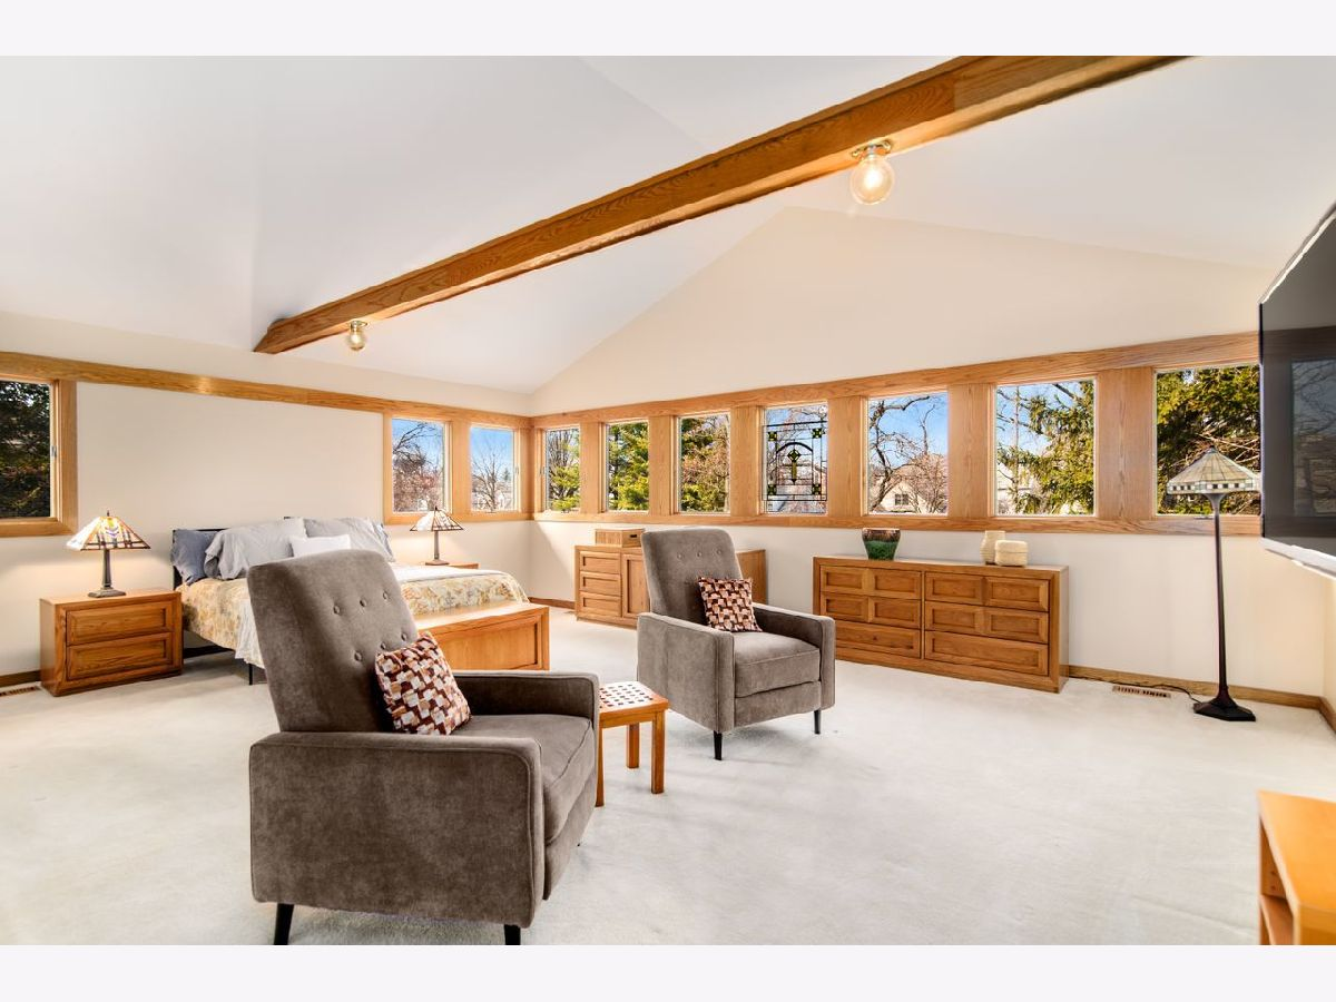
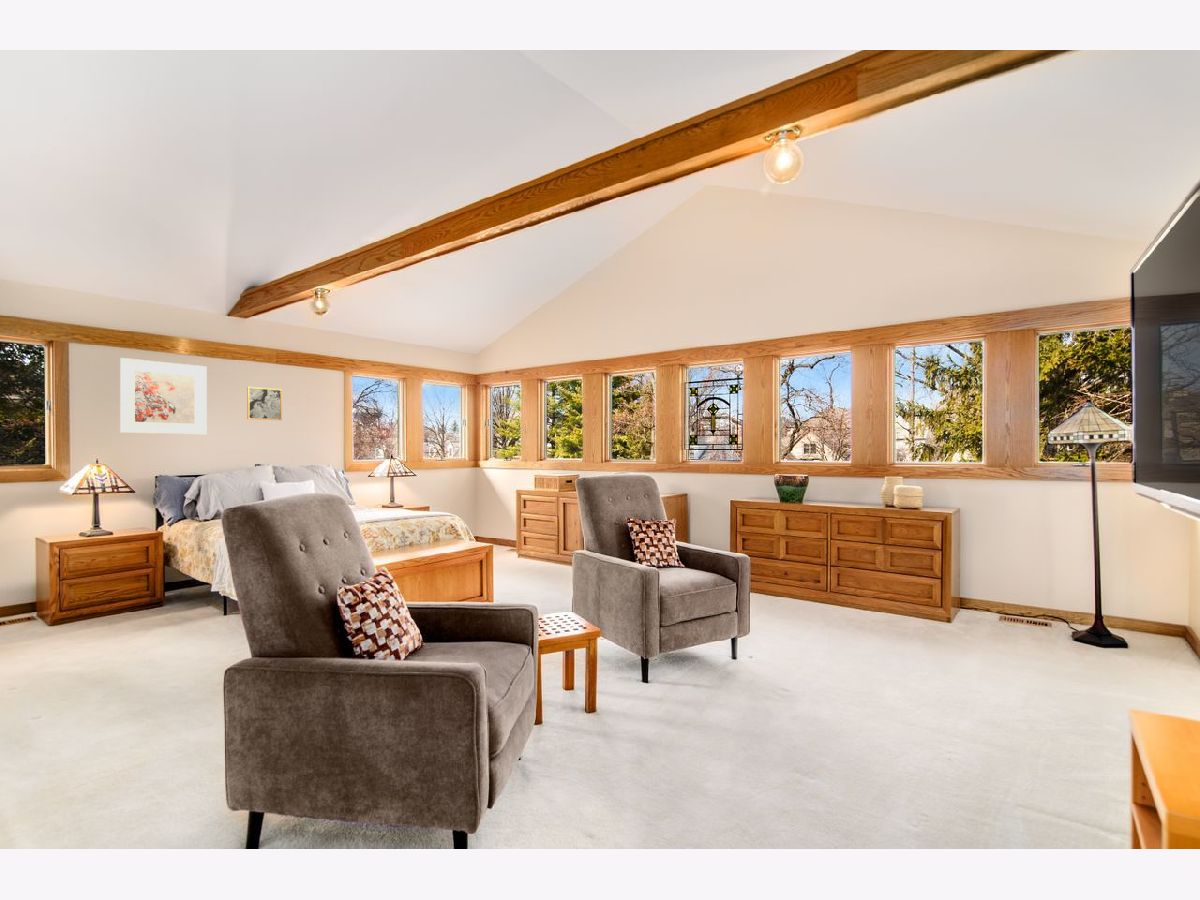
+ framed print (165, 398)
+ wall art (264, 403)
